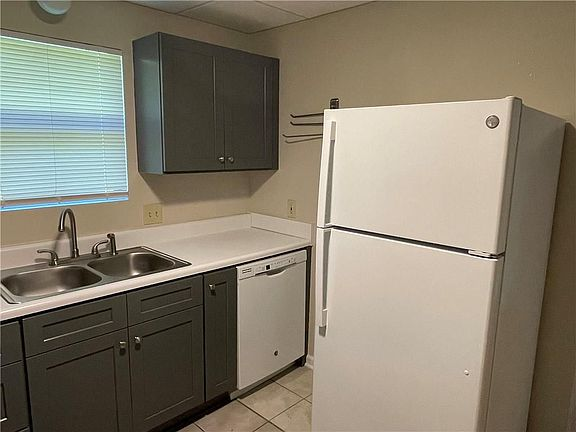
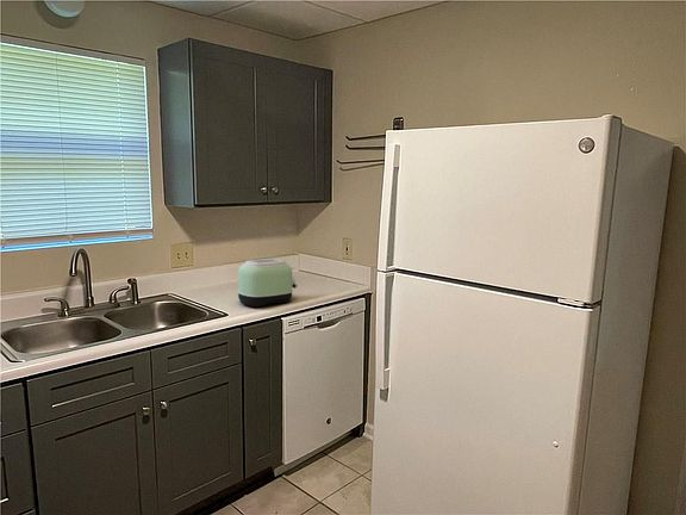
+ toaster (267, 281)
